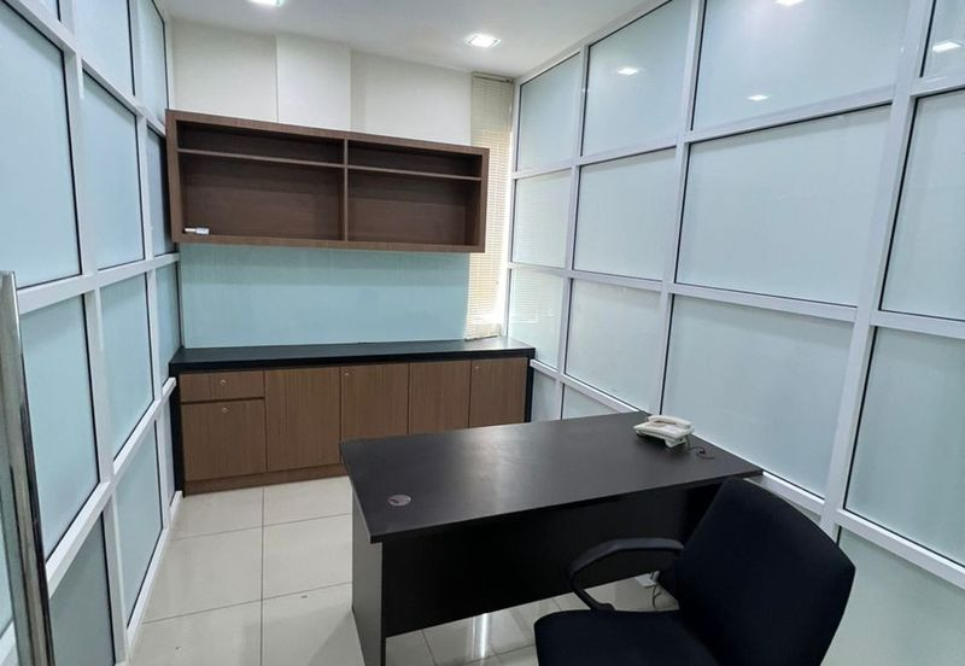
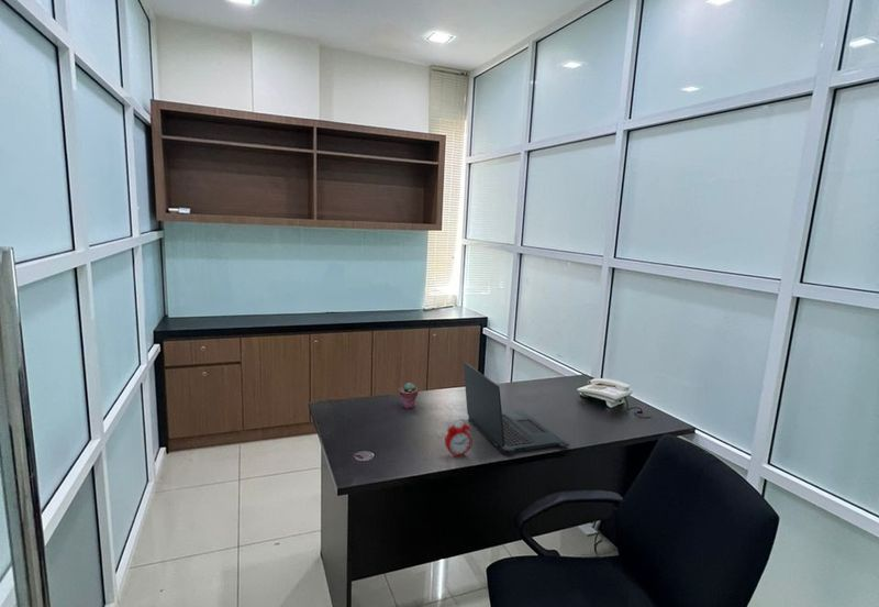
+ alarm clock (458, 437)
+ potted succulent (408, 394)
+ laptop (519, 410)
